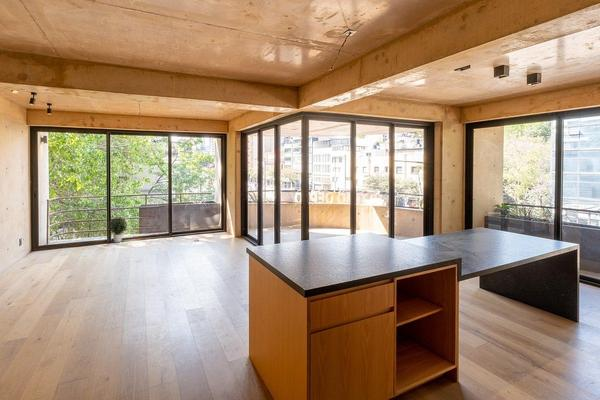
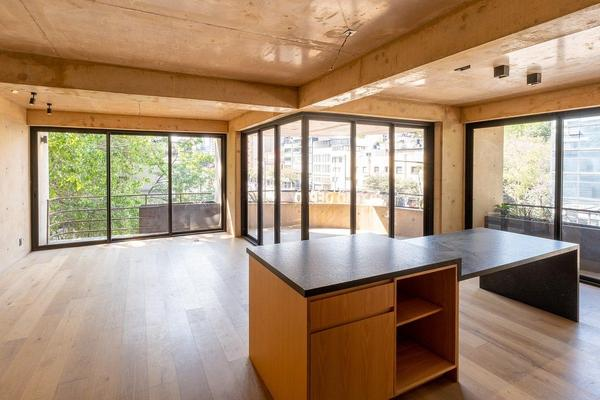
- potted plant (117, 229)
